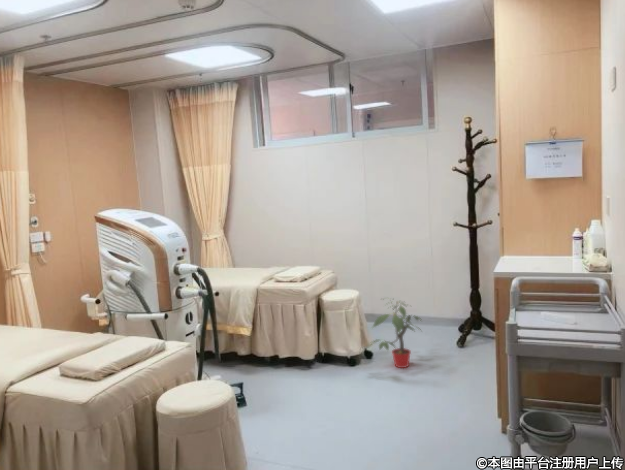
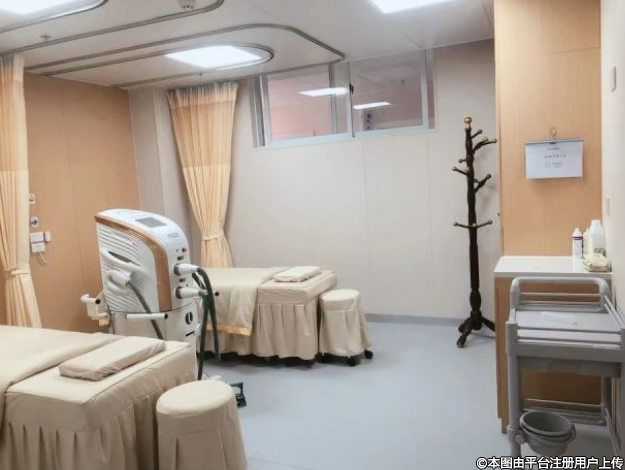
- potted plant (397, 334)
